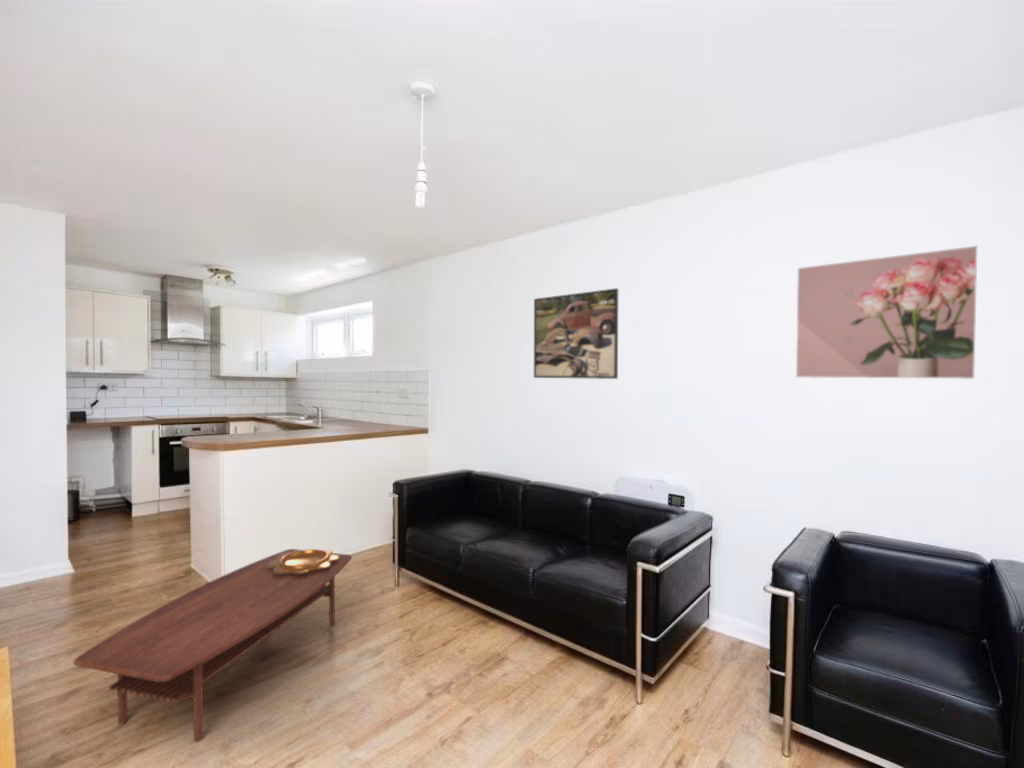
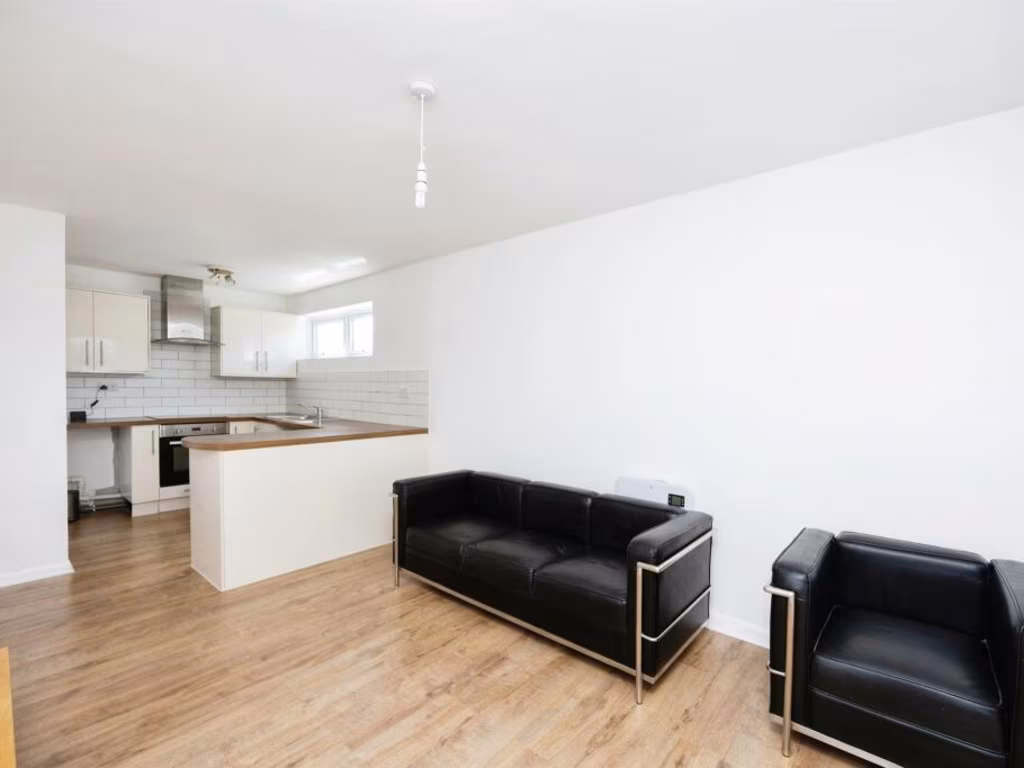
- coffee table (244, 631)
- decorative bowl (304, 560)
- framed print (573, 336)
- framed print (877, 318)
